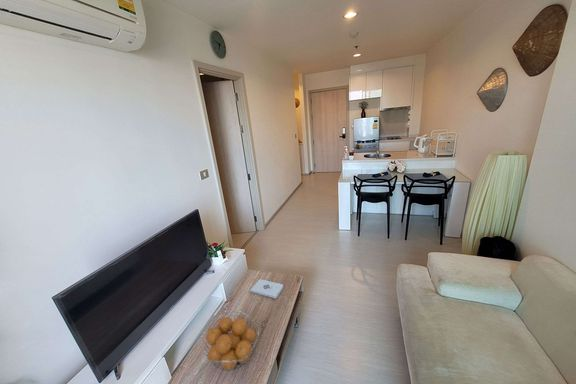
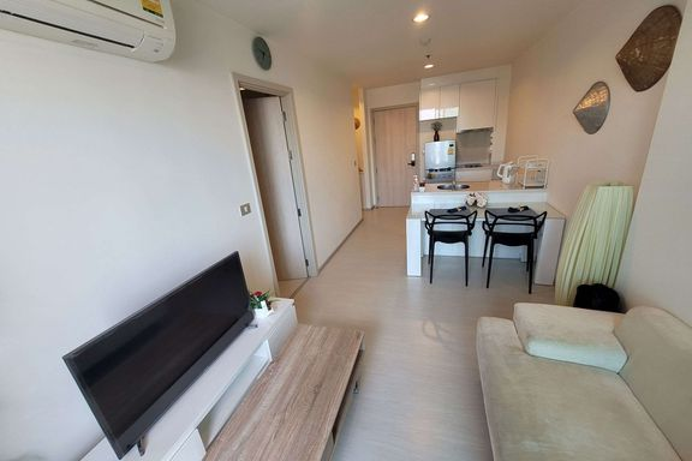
- fruit basket (233, 342)
- notepad (267, 288)
